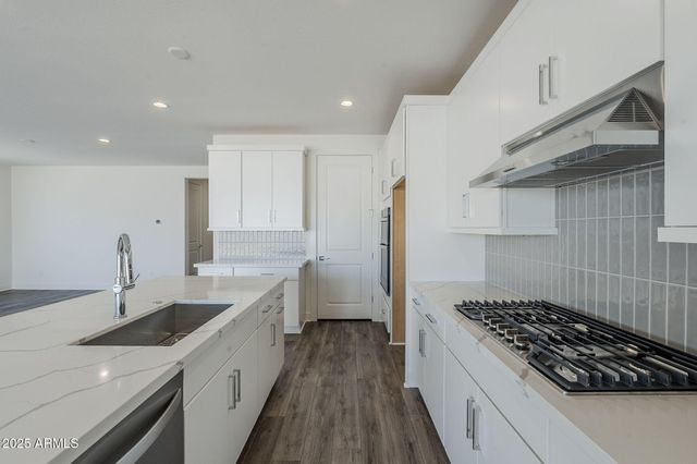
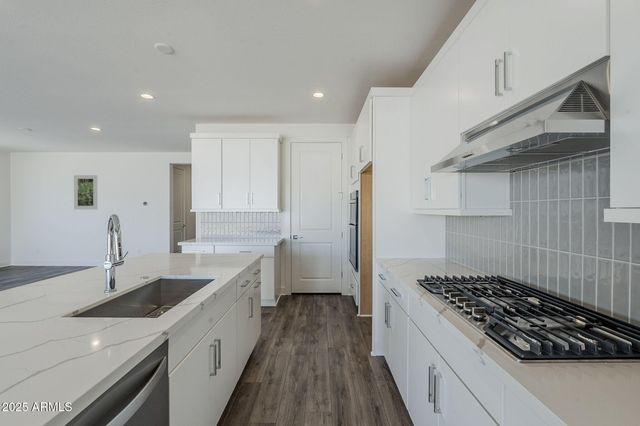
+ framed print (85, 192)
